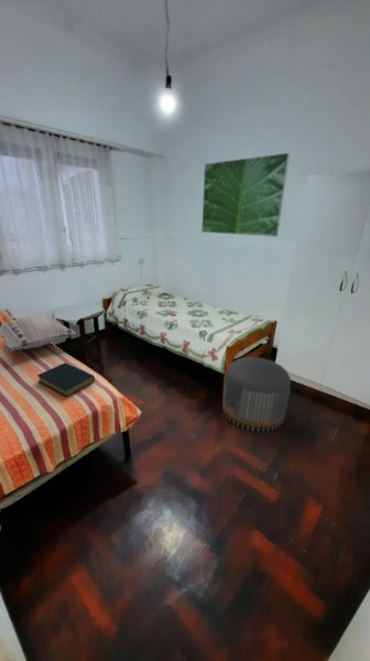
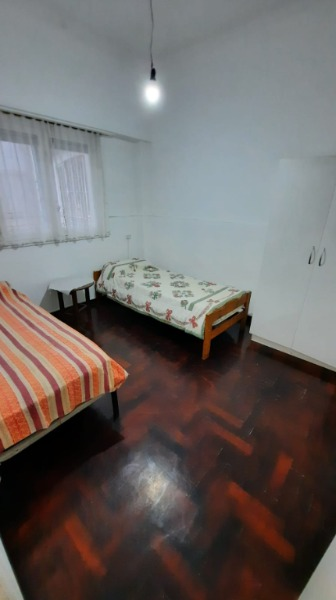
- hardback book (66, 378)
- pouf (255, 389)
- decorative pillow (33, 330)
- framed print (239, 198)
